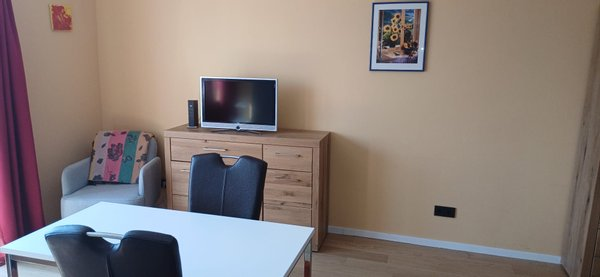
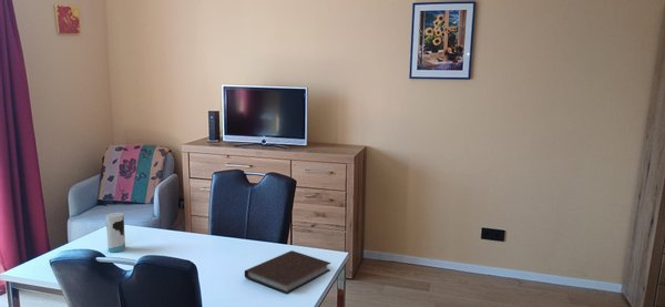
+ notebook (288, 269)
+ cup (115, 232)
